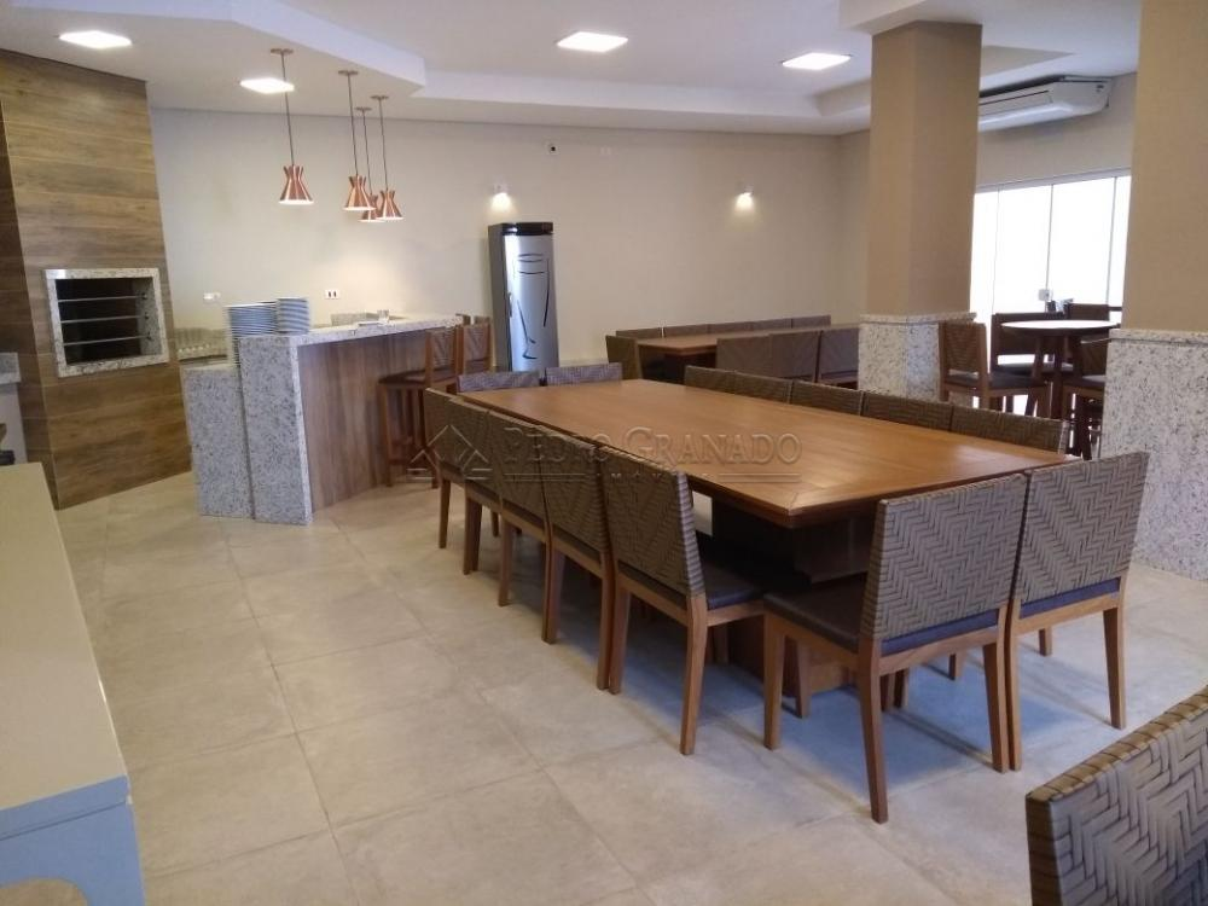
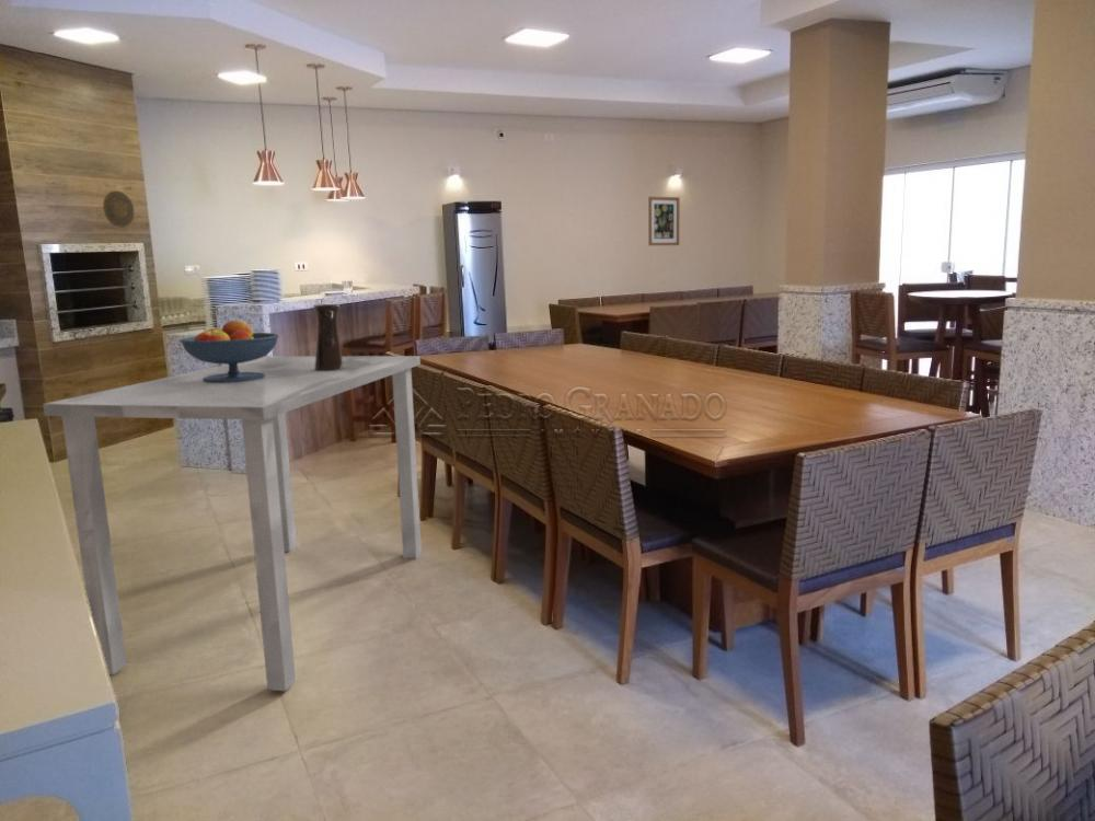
+ decorative plate (119, 209)
+ dining table (275, 493)
+ pitcher (326, 336)
+ wall art (664, 221)
+ fruit bowl (231, 349)
